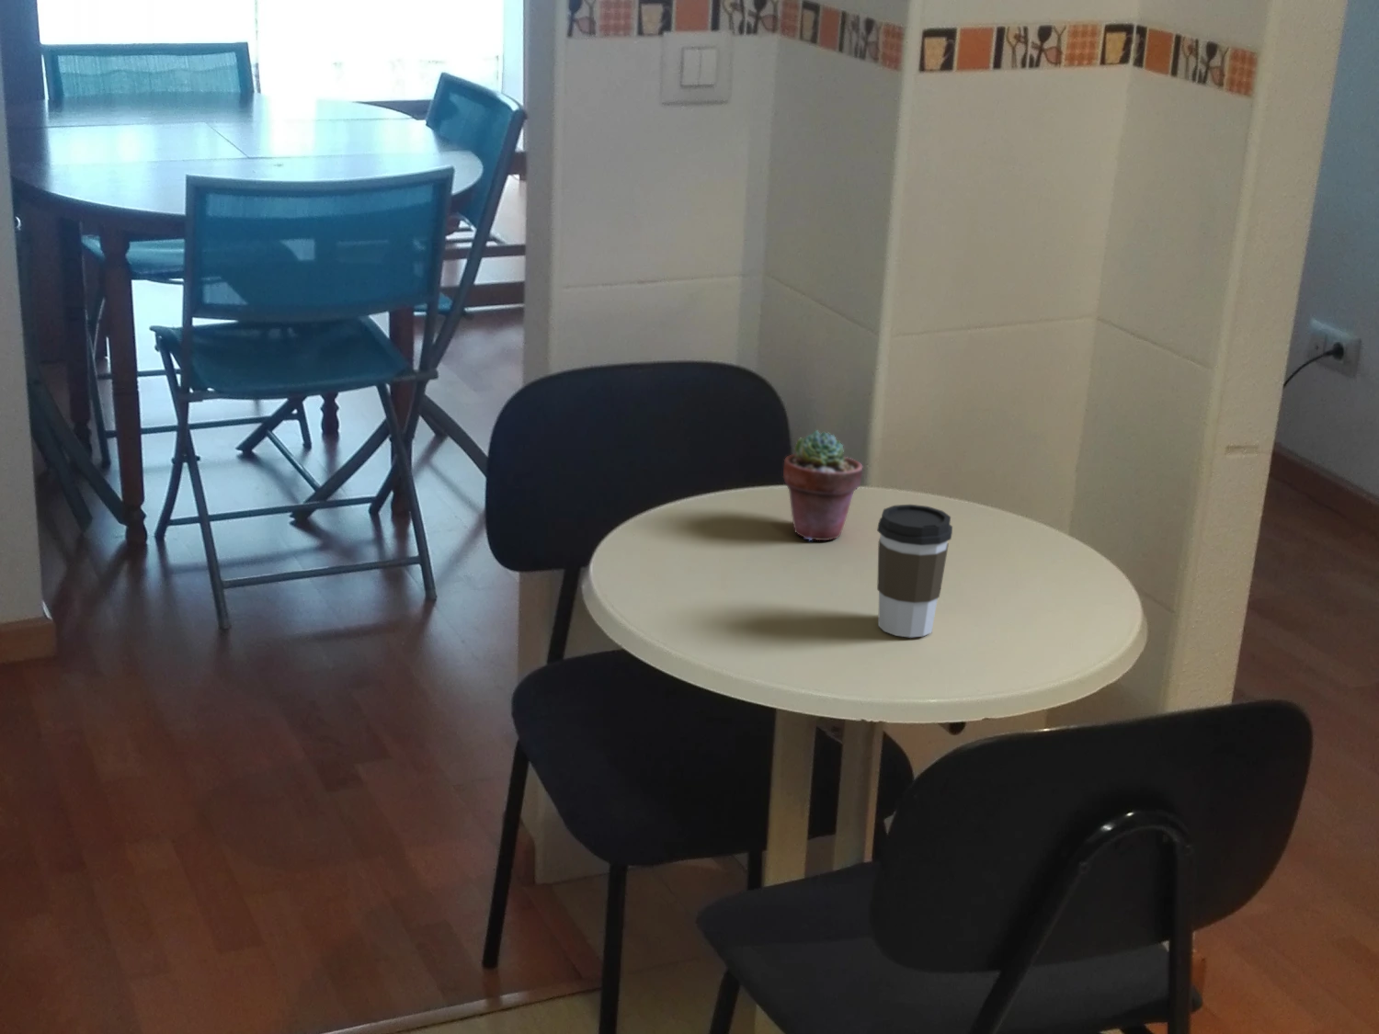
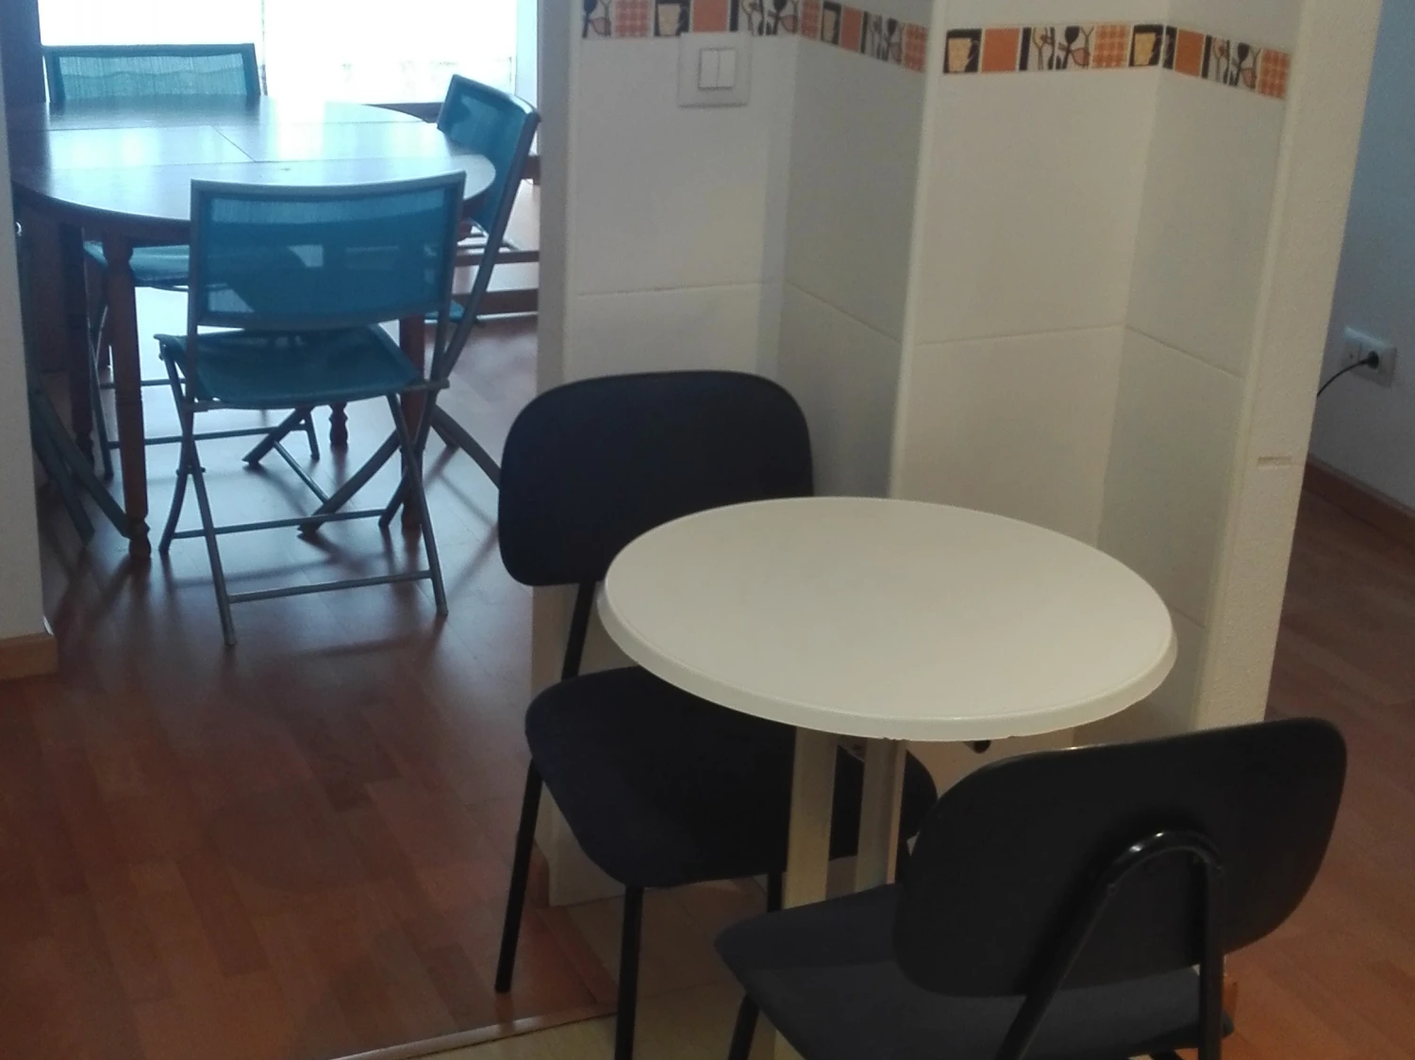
- coffee cup (910, 571)
- potted succulent (821, 481)
